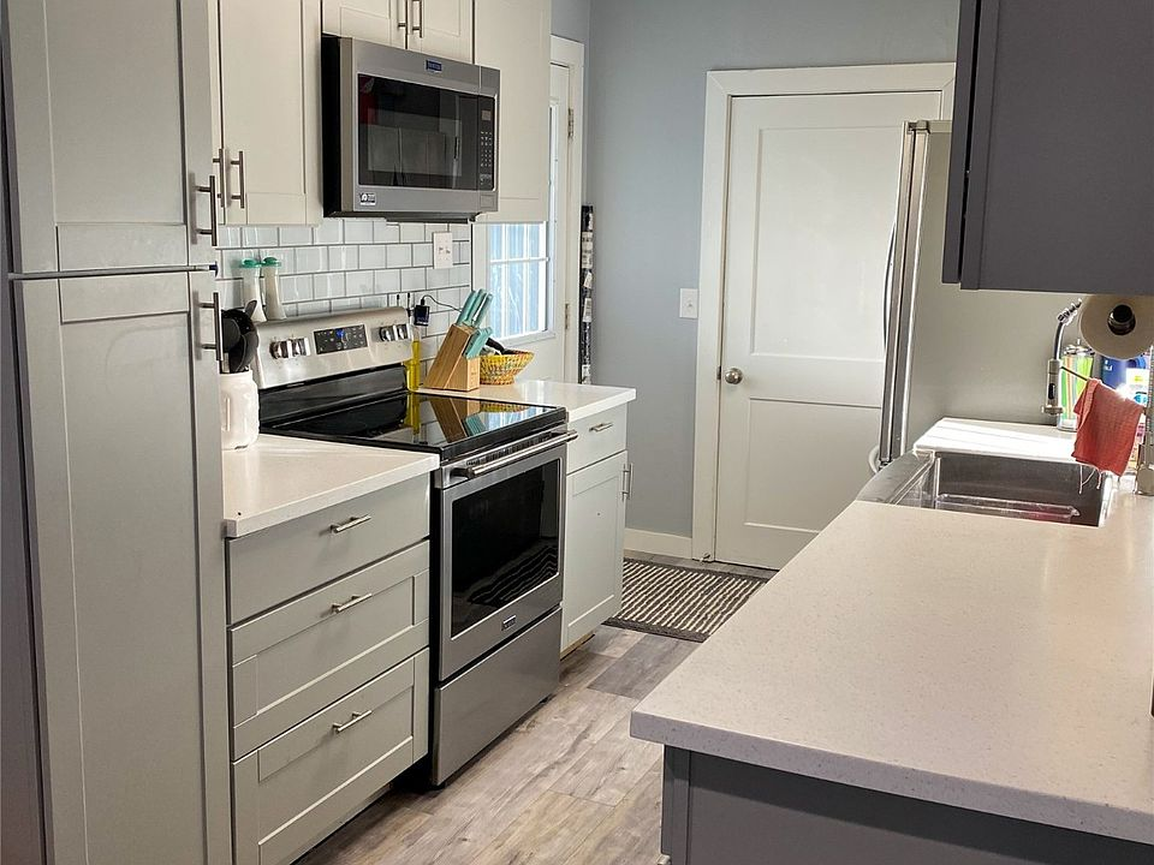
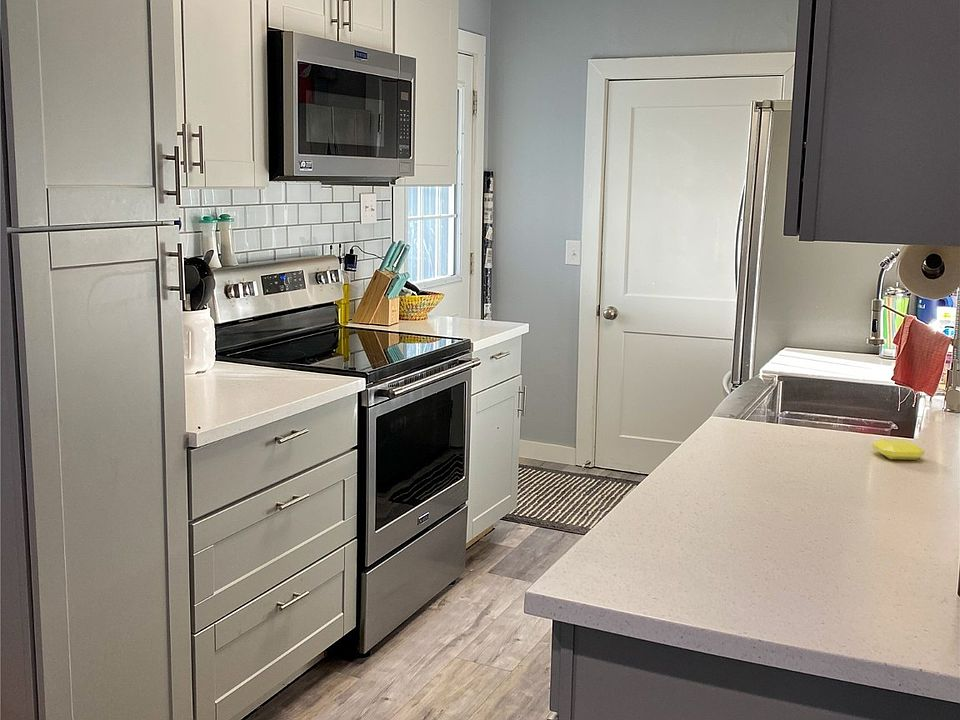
+ soap bar (898, 449)
